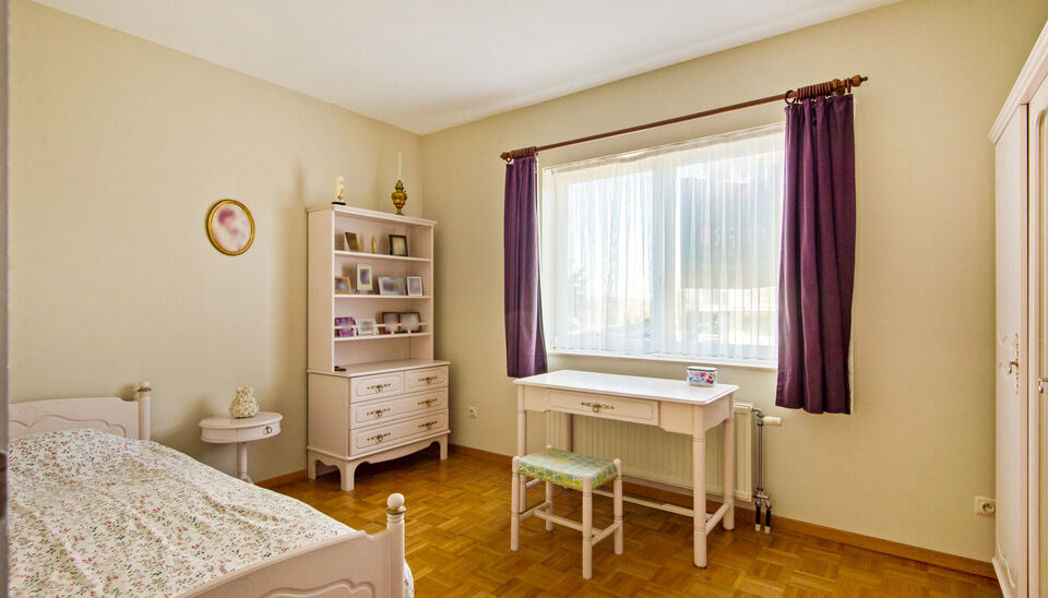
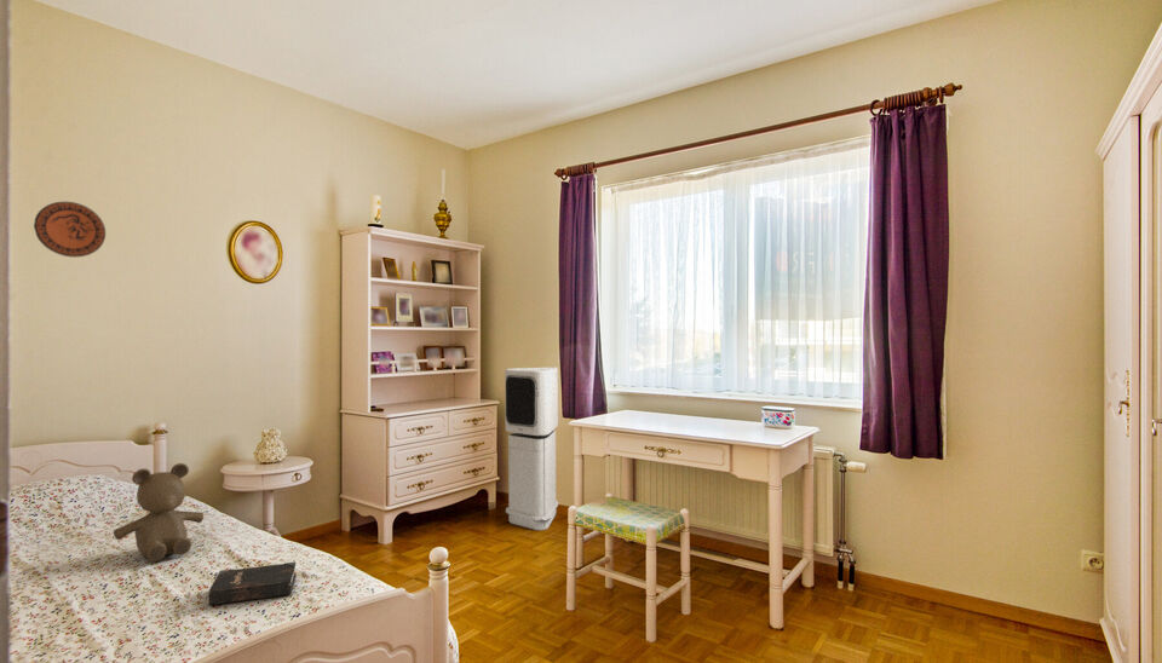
+ hardback book (254, 582)
+ decorative plate (70, 229)
+ air purifier (539, 444)
+ teddy bear (162, 511)
